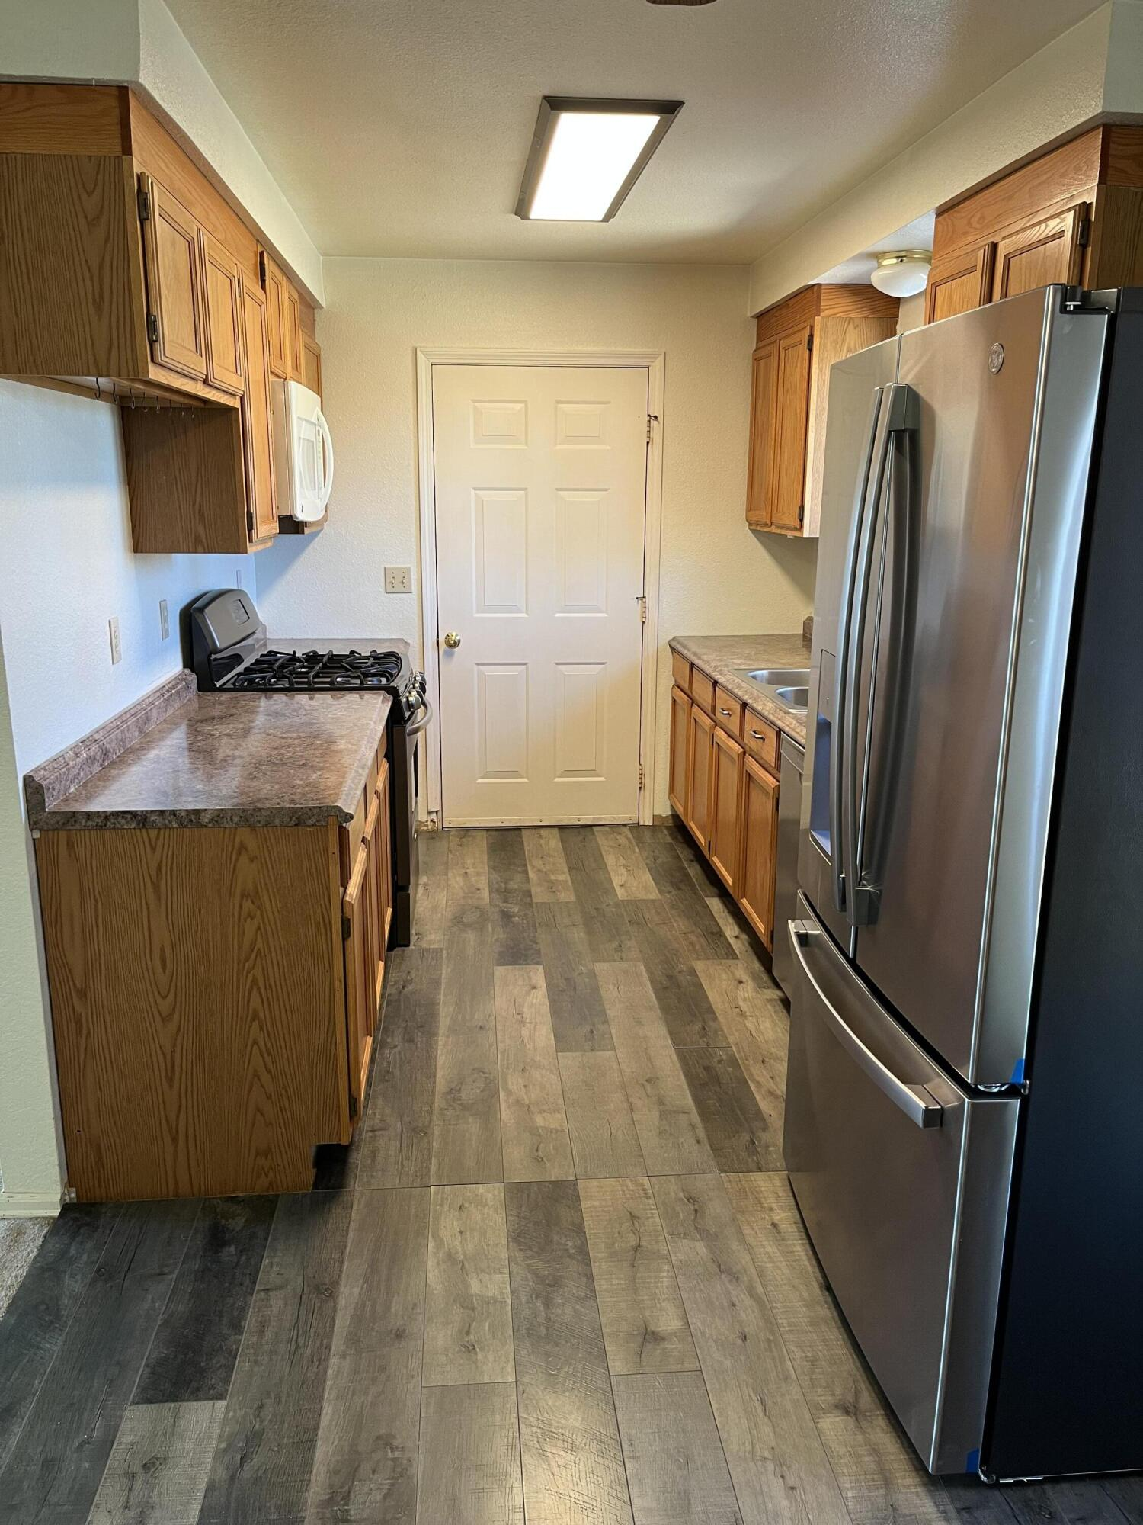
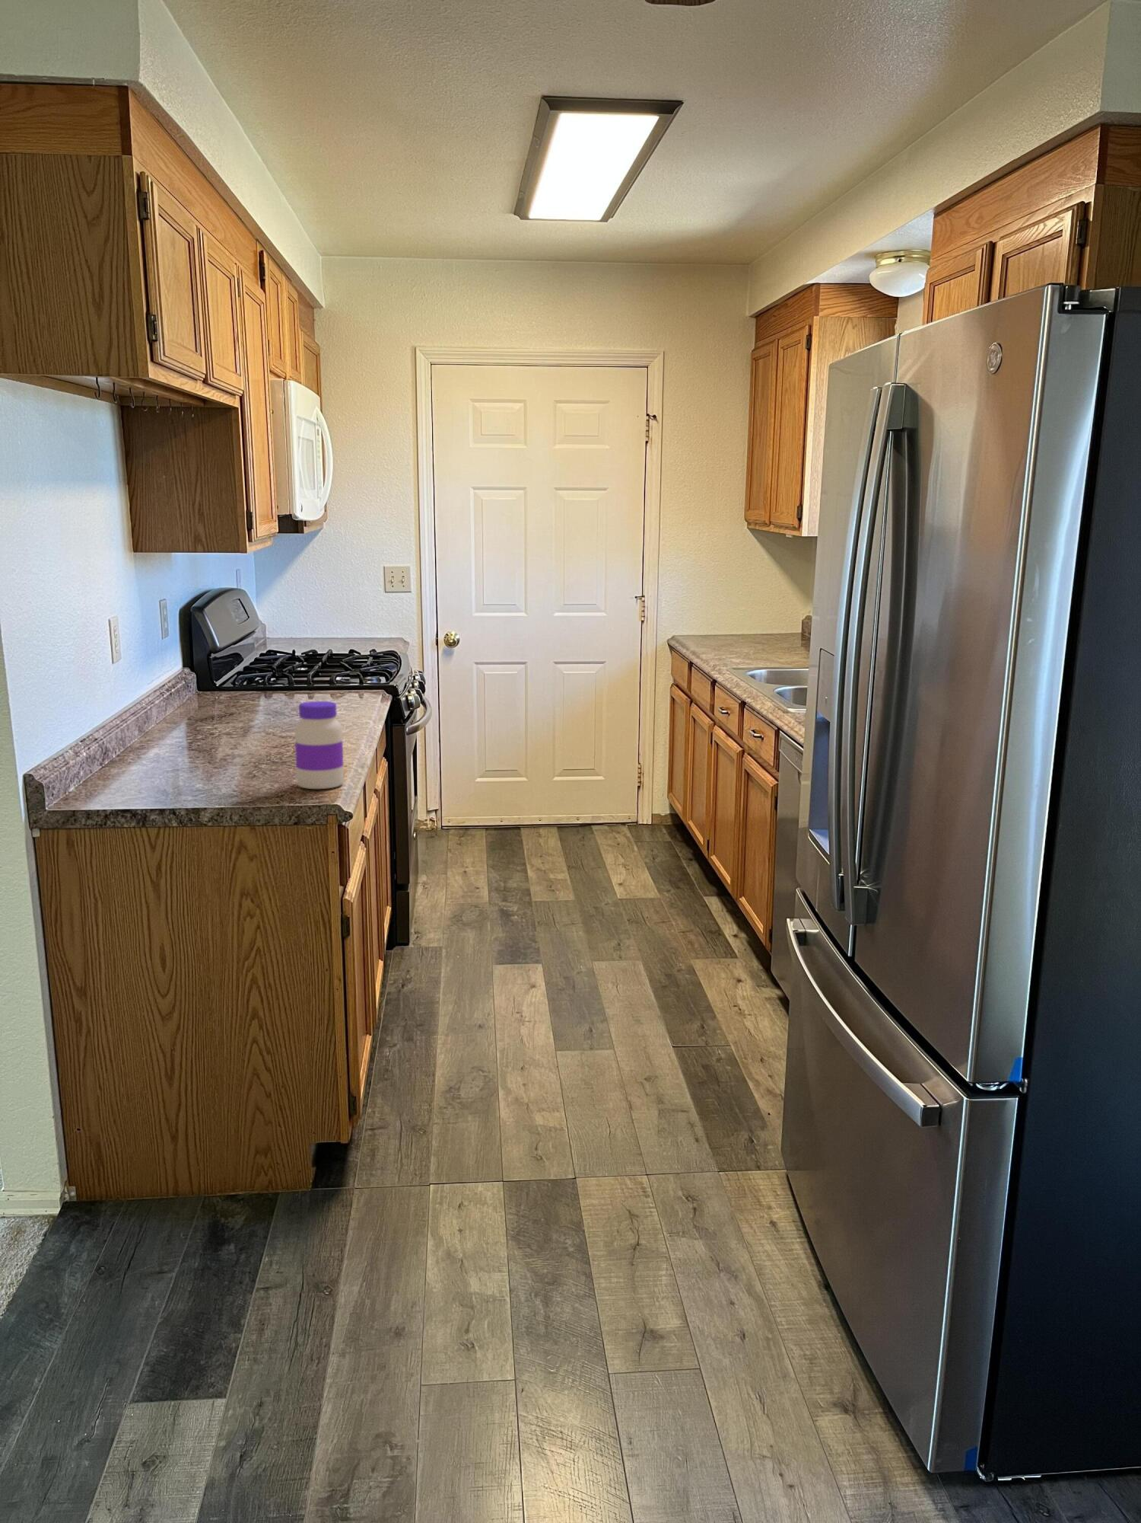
+ jar (319, 744)
